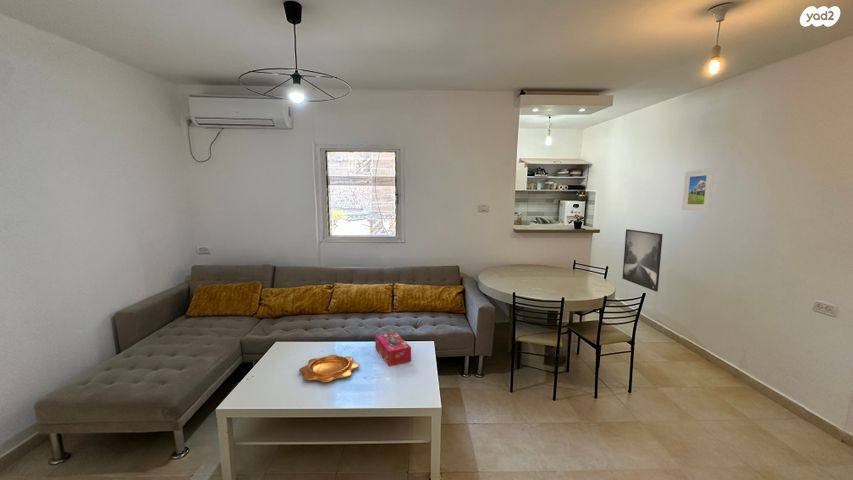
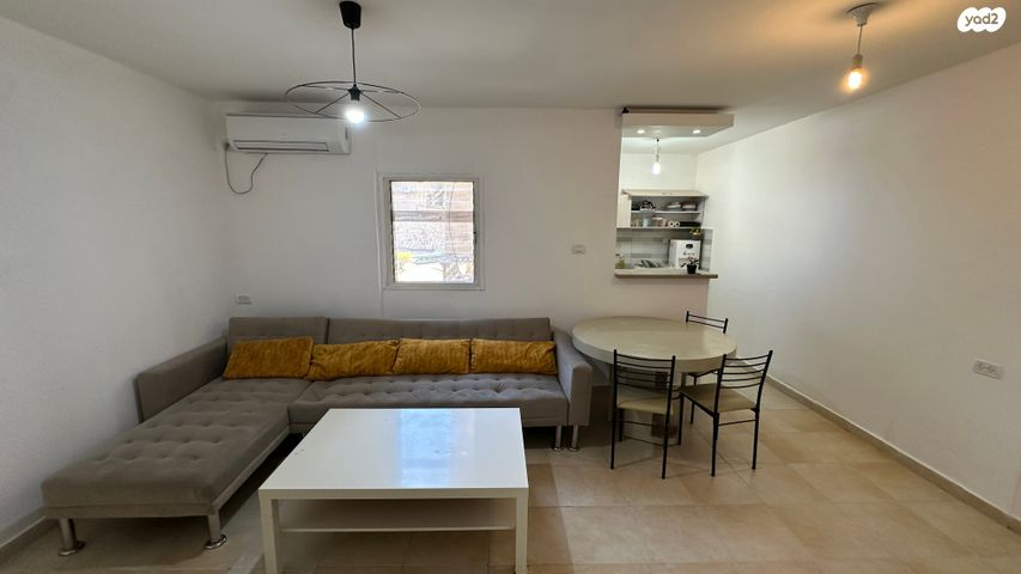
- decorative bowl (329, 367)
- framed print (640, 258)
- tissue box (392, 347)
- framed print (697, 190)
